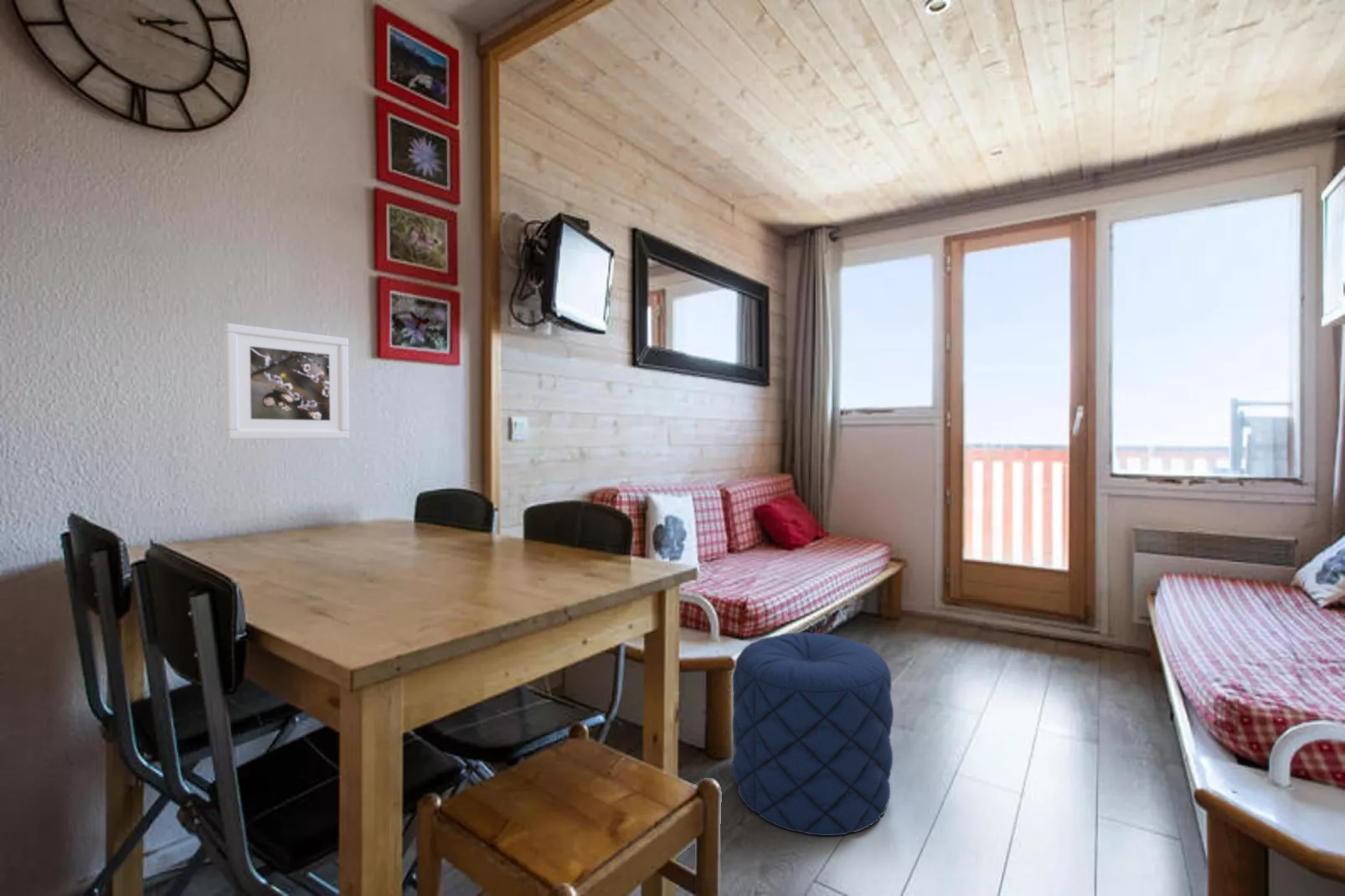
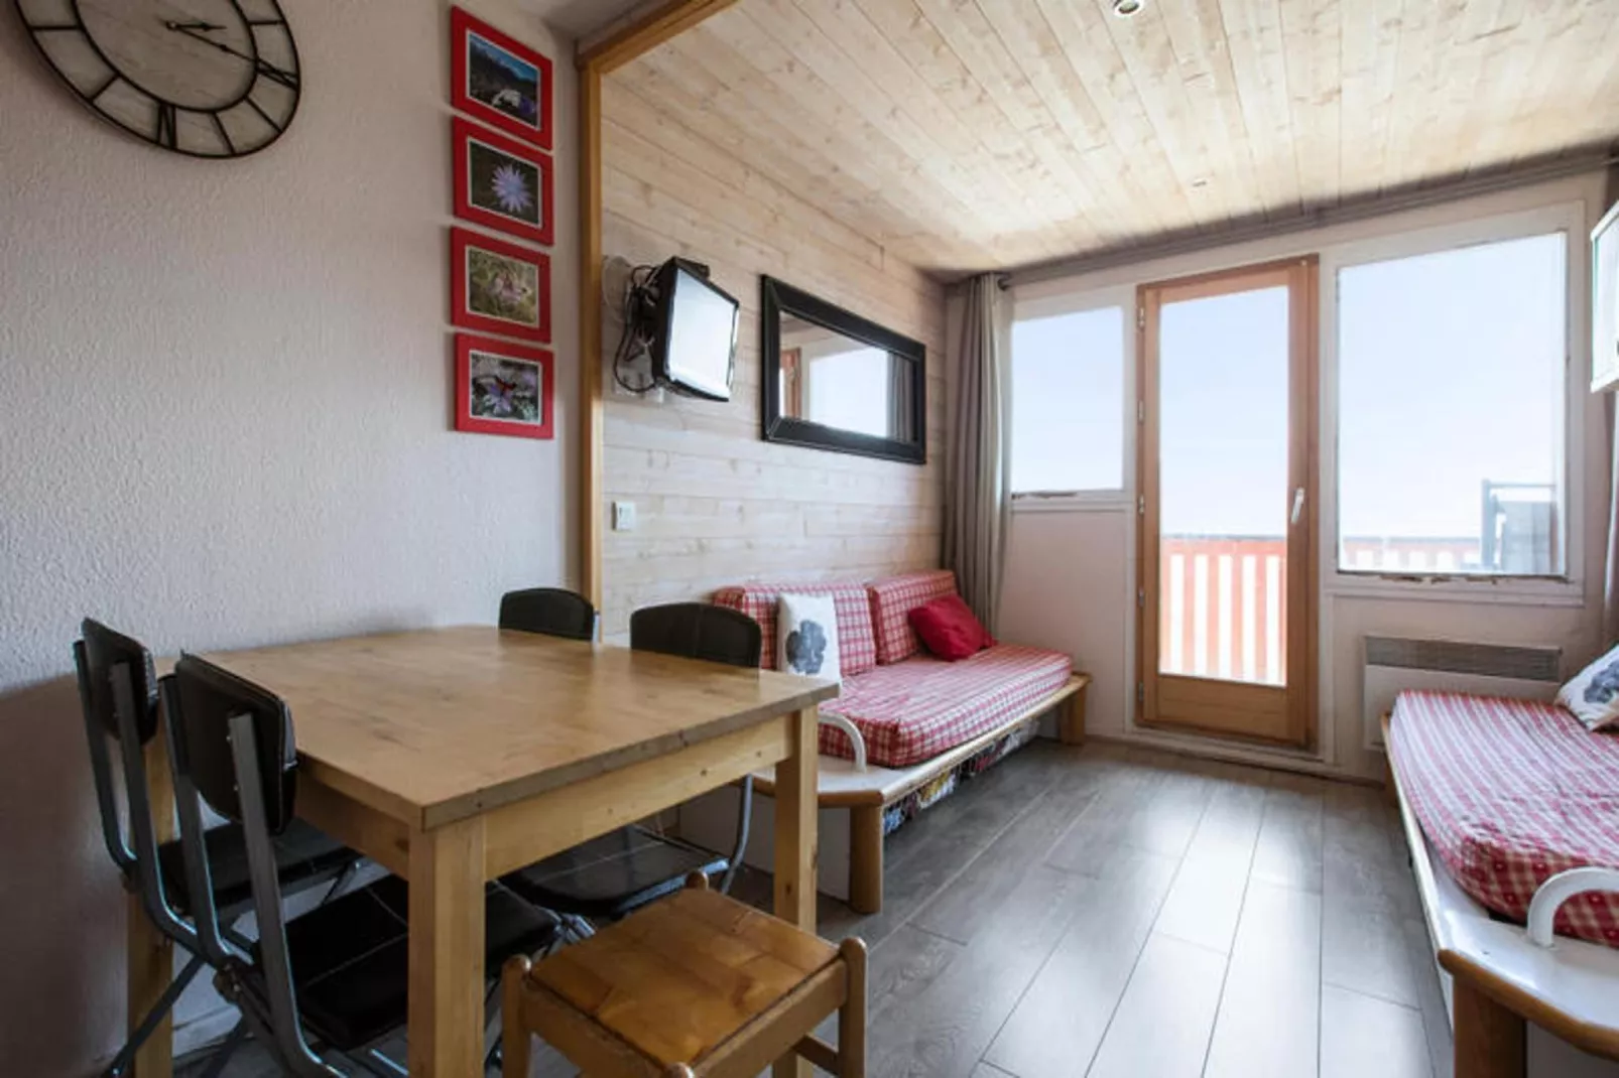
- pouf (811, 718)
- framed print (291, 385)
